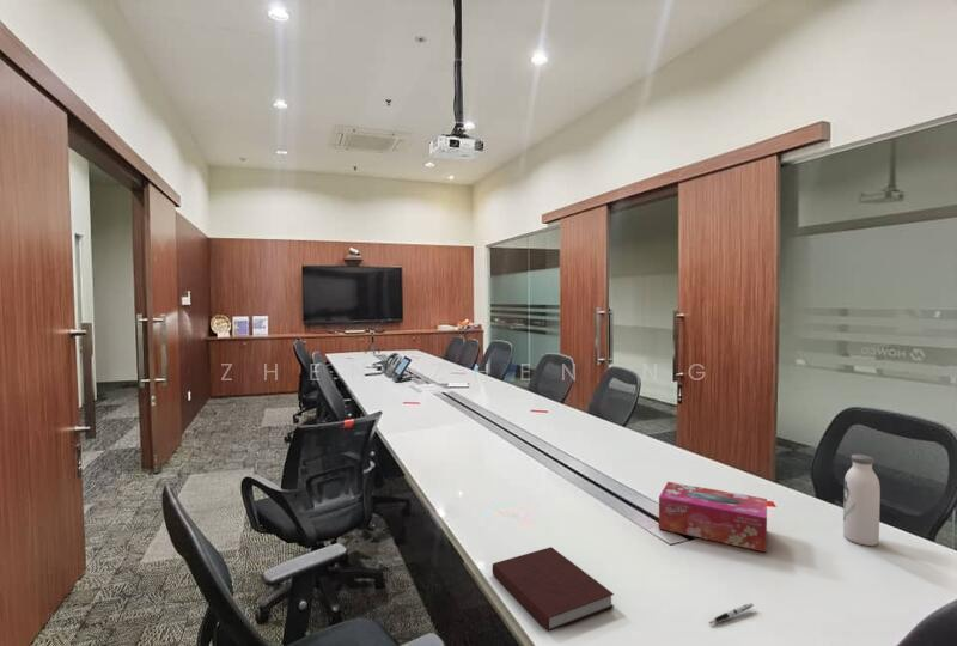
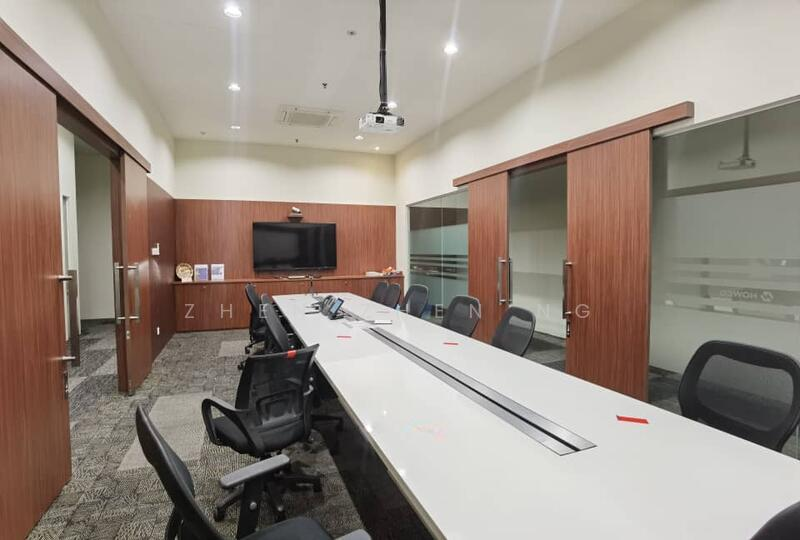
- tissue box (712, 513)
- notebook (549, 584)
- water bottle (861, 498)
- pen (731, 613)
